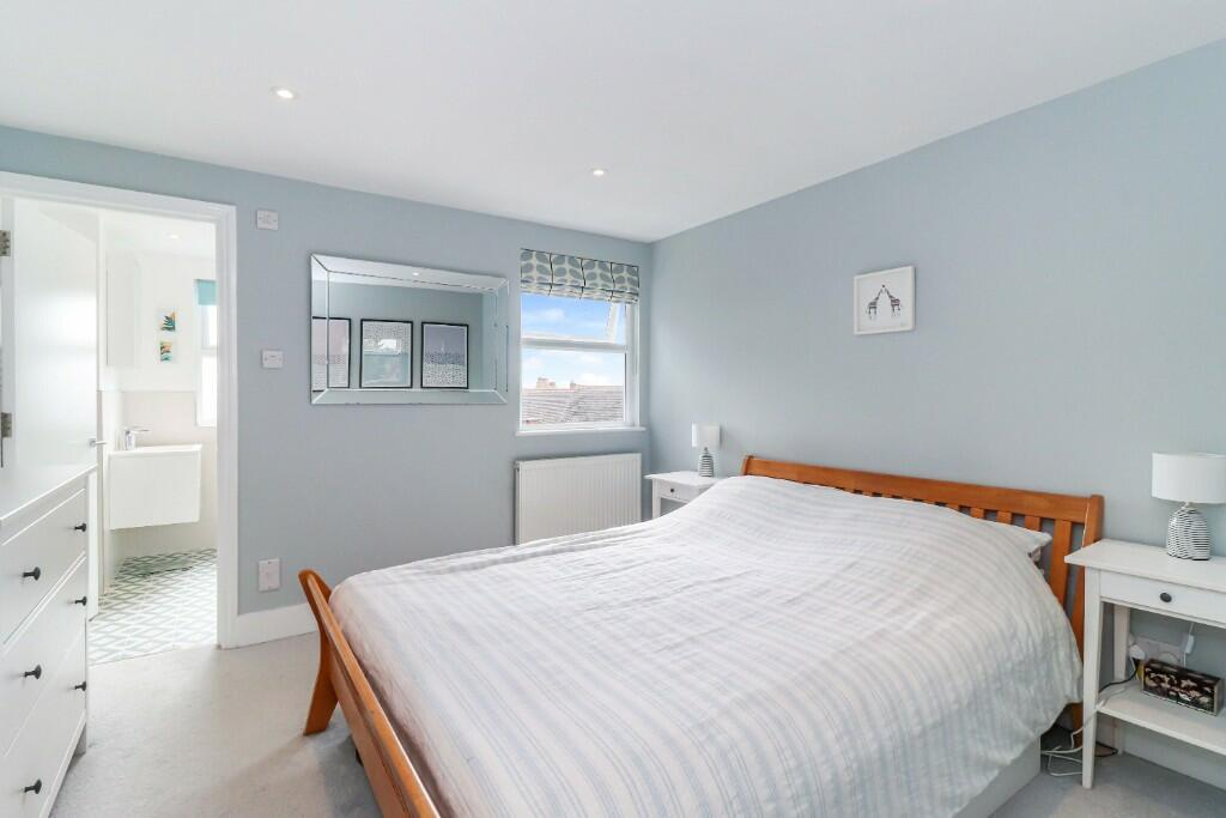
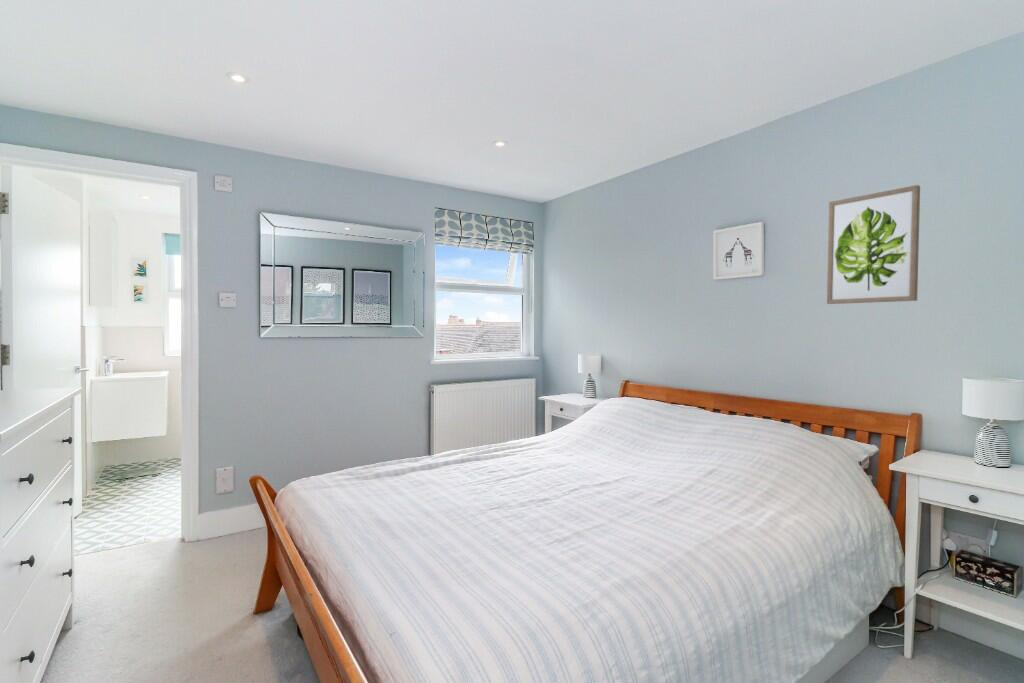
+ wall art (870, 248)
